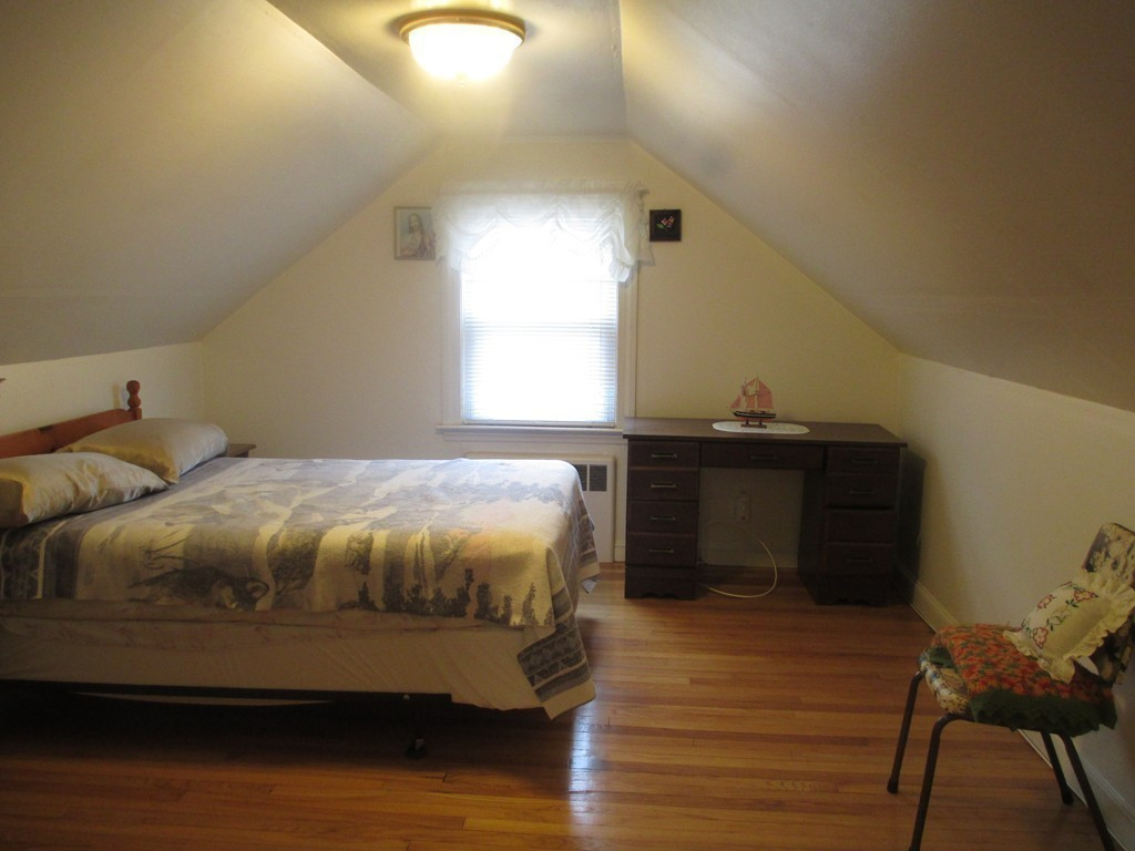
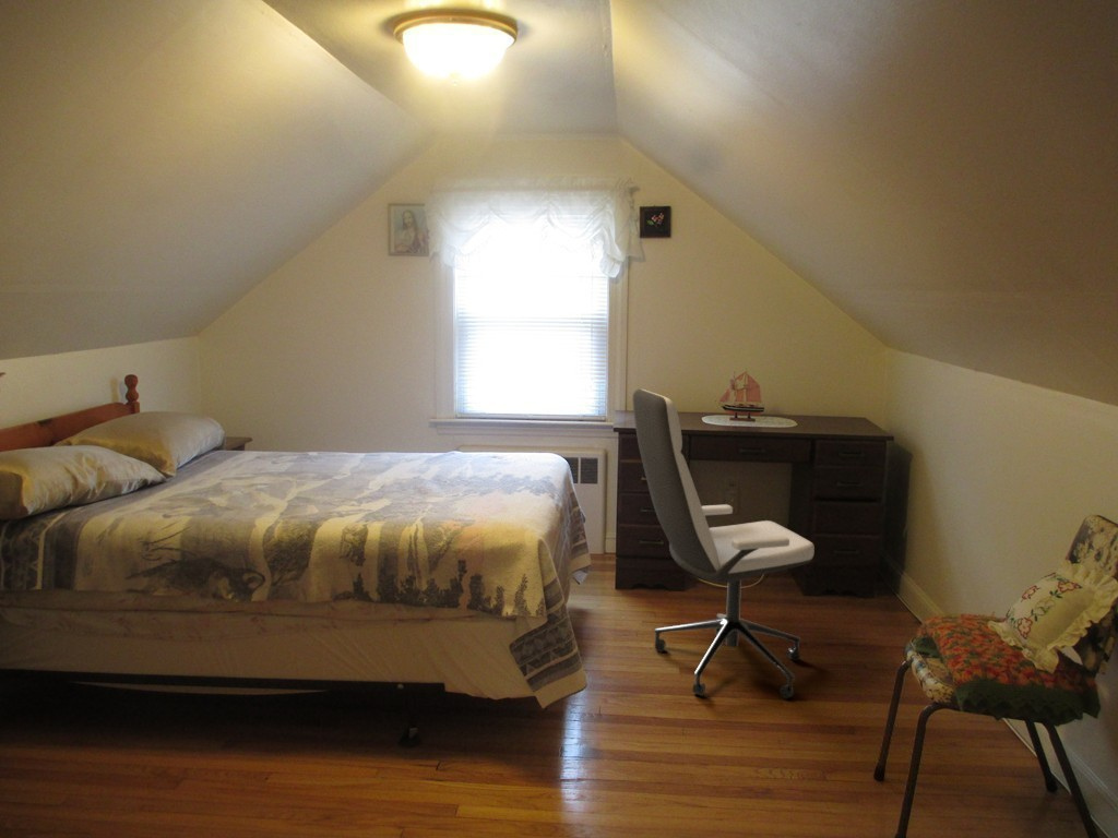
+ office chair (725, 531)
